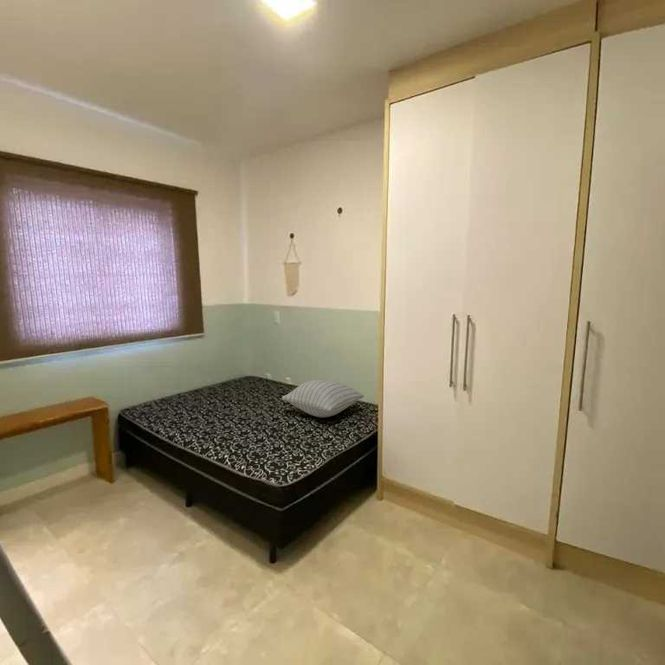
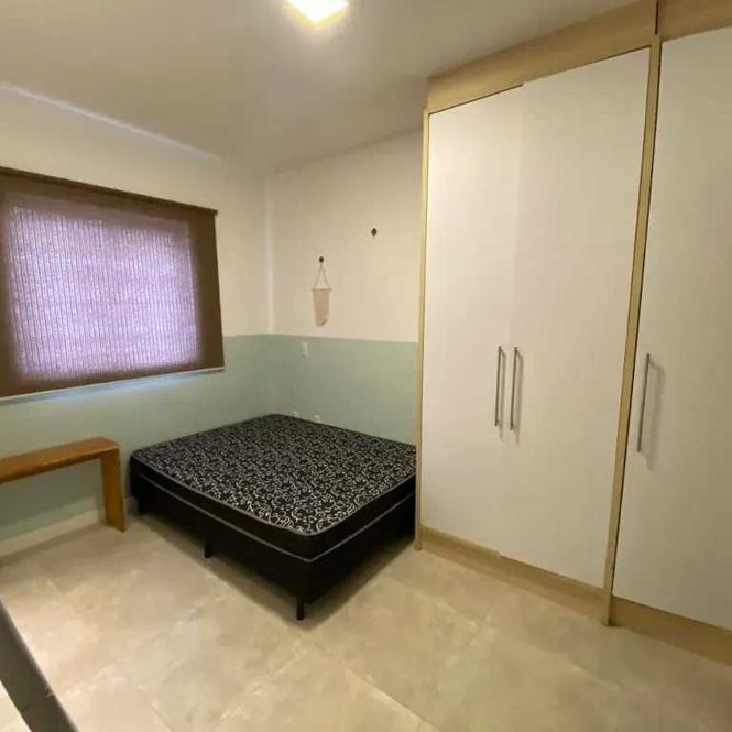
- pillow (323, 397)
